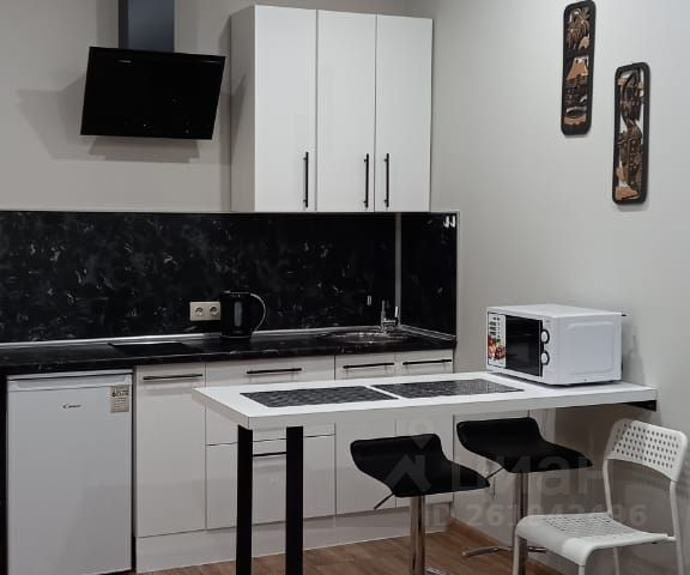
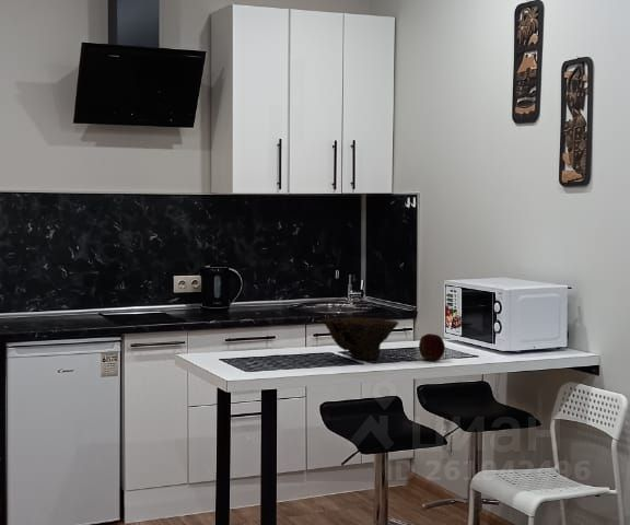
+ bowl (359, 338)
+ apple (431, 347)
